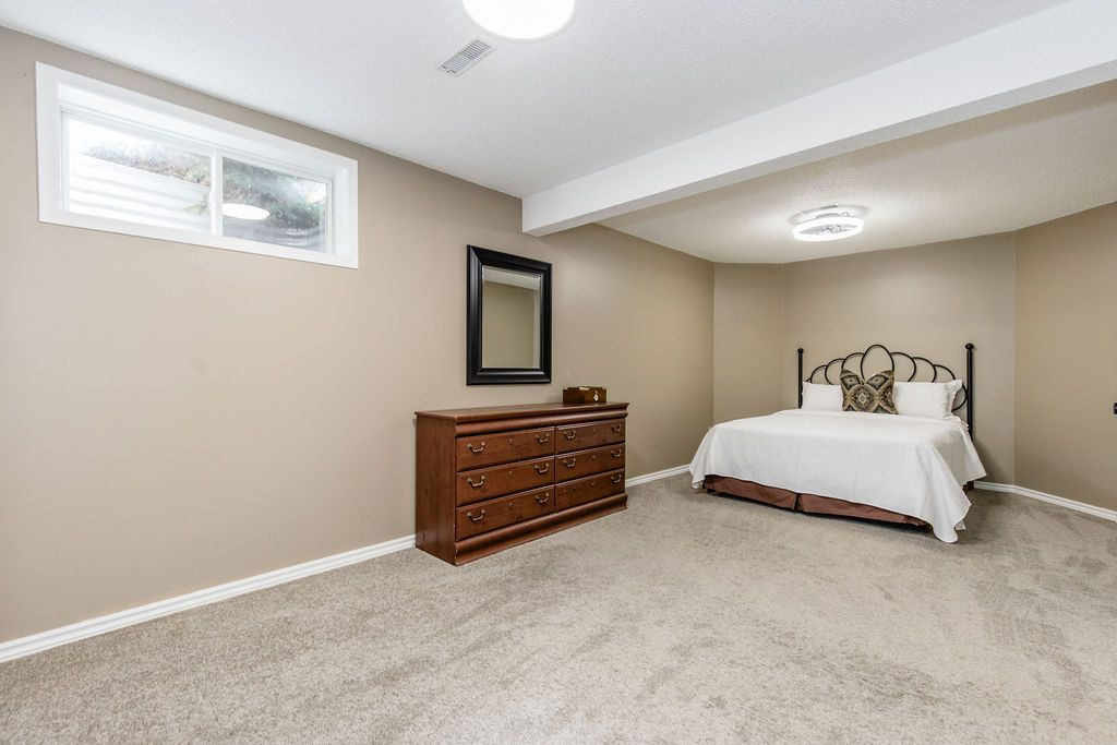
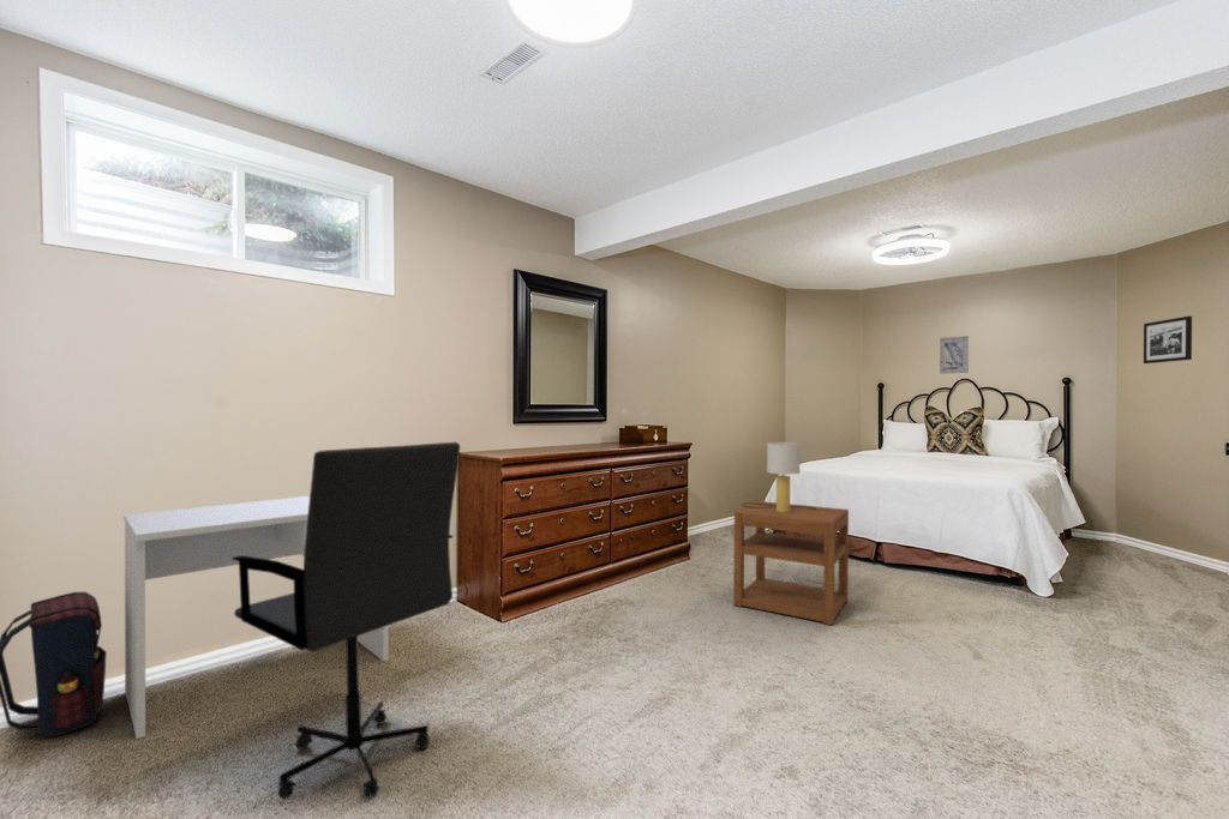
+ wall art (953, 355)
+ table lamp (780, 476)
+ satchel (53, 664)
+ nightstand (791, 556)
+ picture frame (1167, 341)
+ office chair (349, 600)
+ desk (268, 559)
